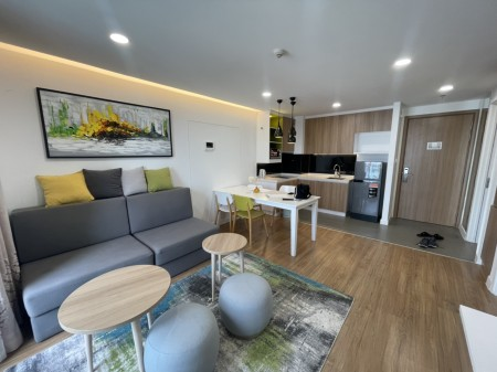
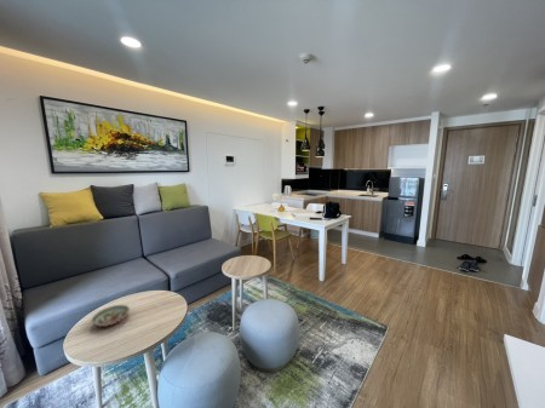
+ decorative bowl (111, 317)
